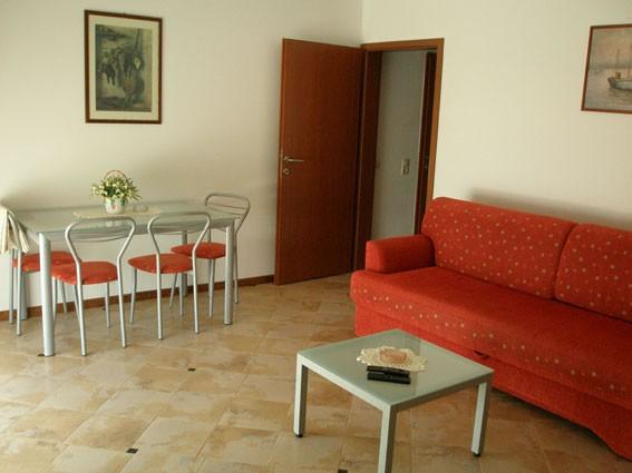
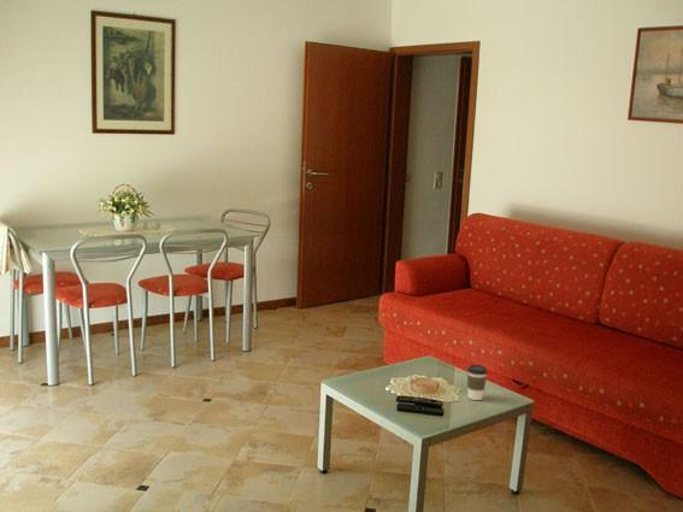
+ coffee cup (476, 382)
